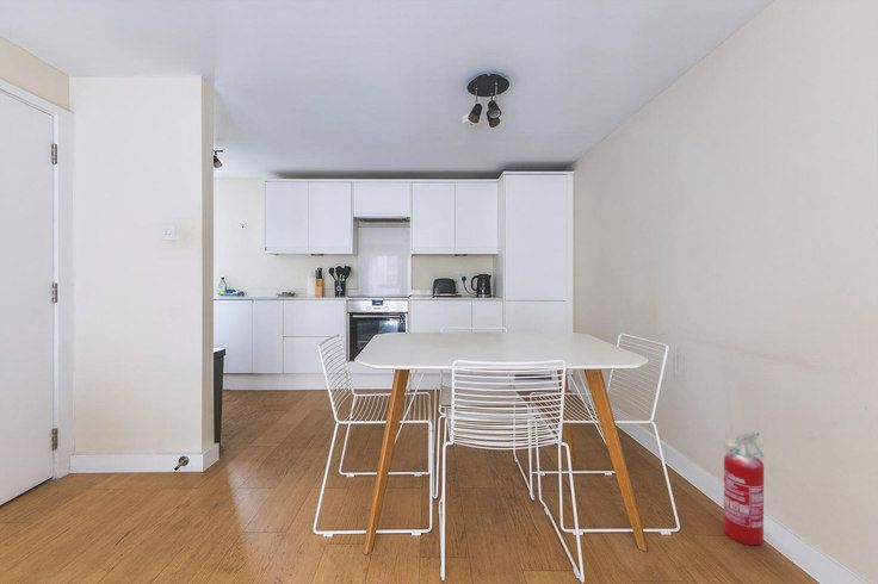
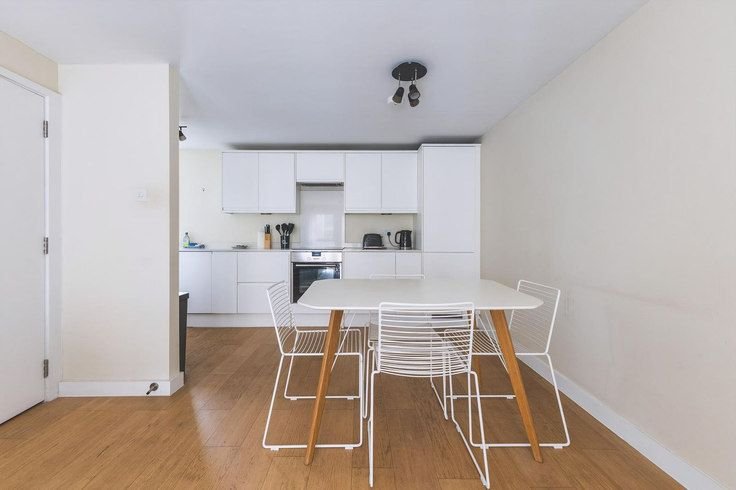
- fire extinguisher (746, 483)
